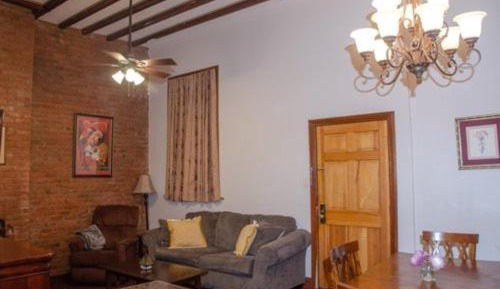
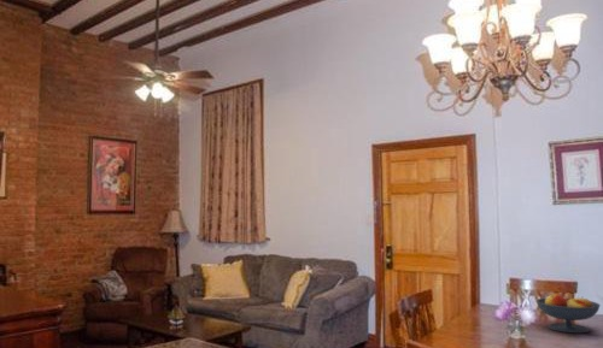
+ fruit bowl (567, 311)
